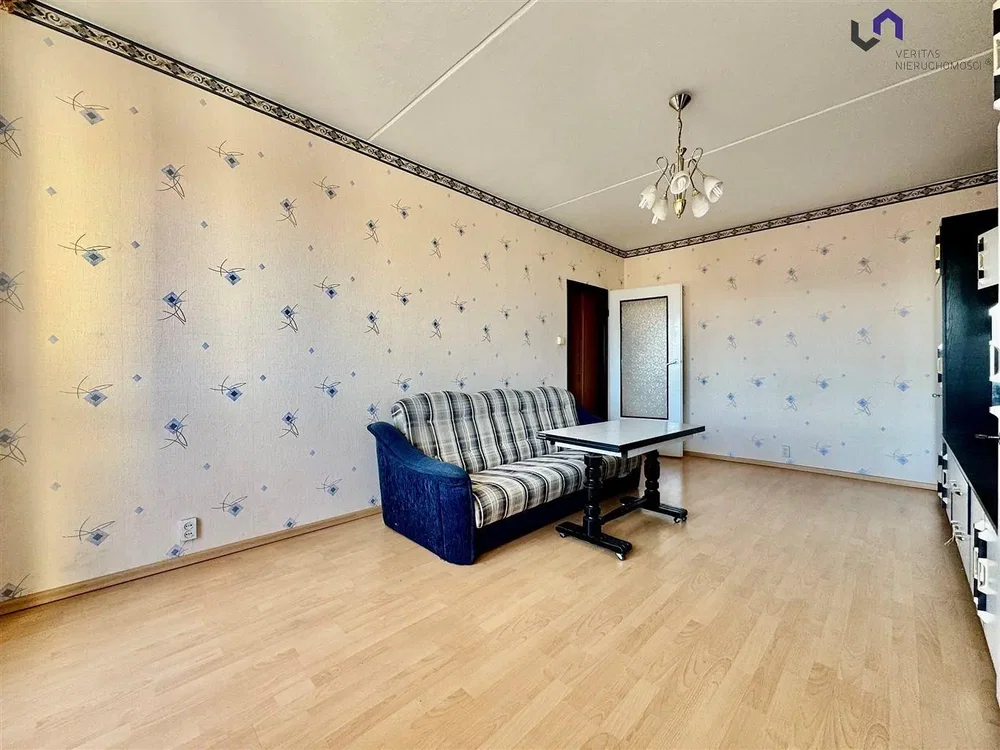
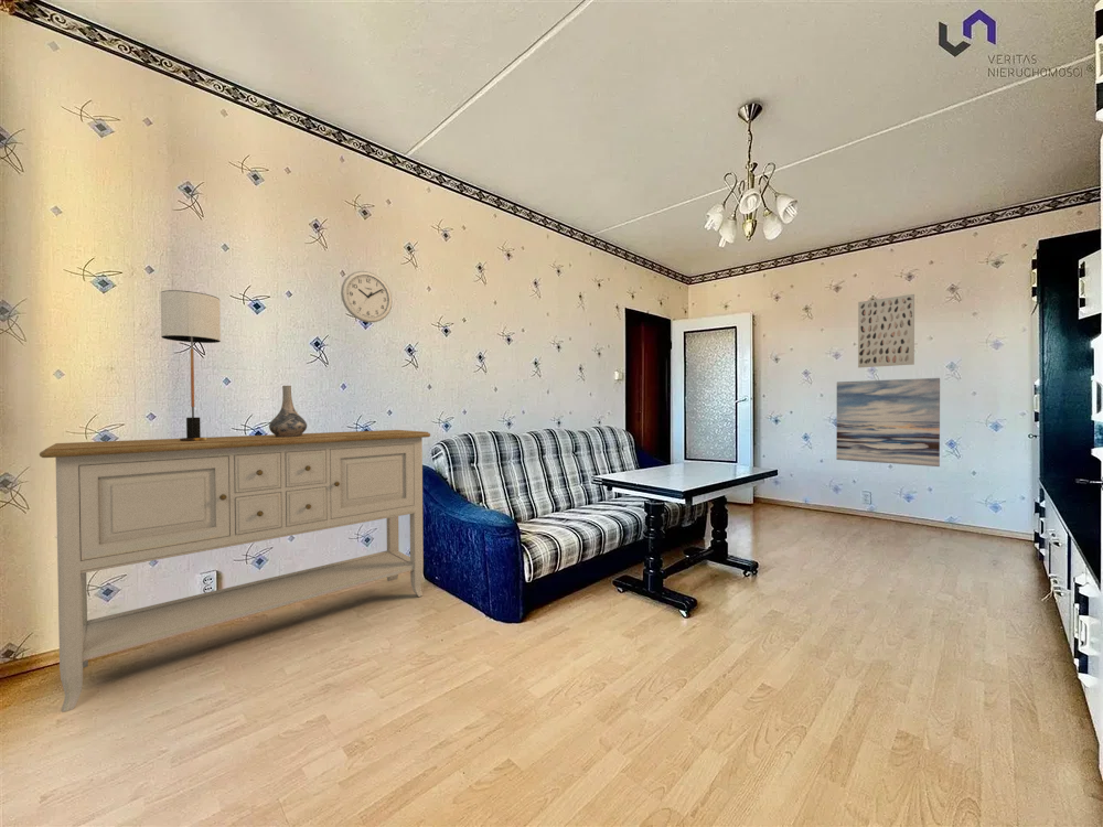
+ wall clock (367, 297)
+ decorative vase (288, 410)
+ wall art (885, 421)
+ wall art (885, 332)
+ table lamp (192, 367)
+ sideboard (275, 531)
